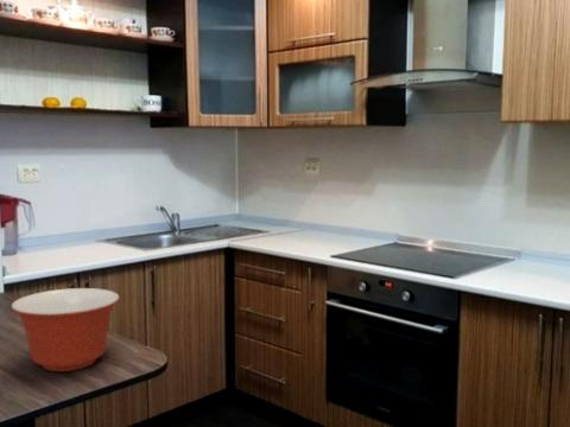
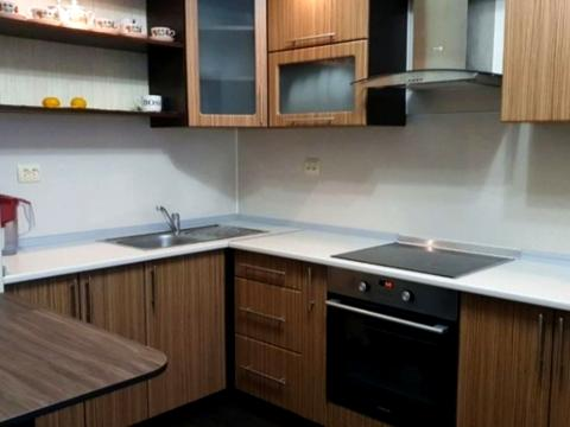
- mixing bowl (68, 331)
